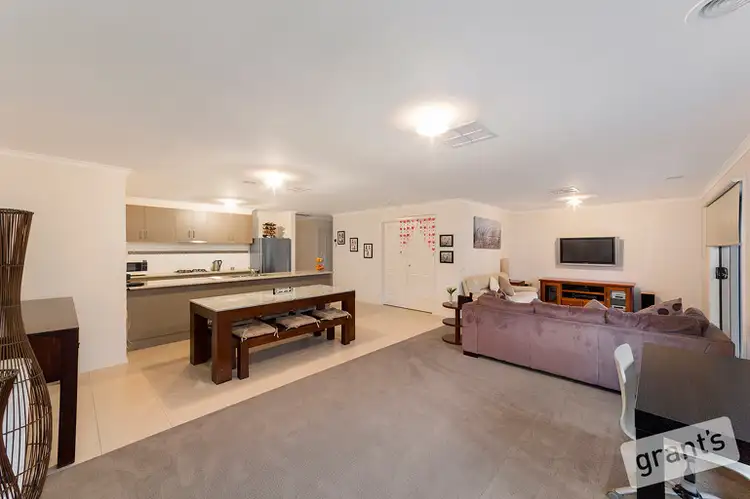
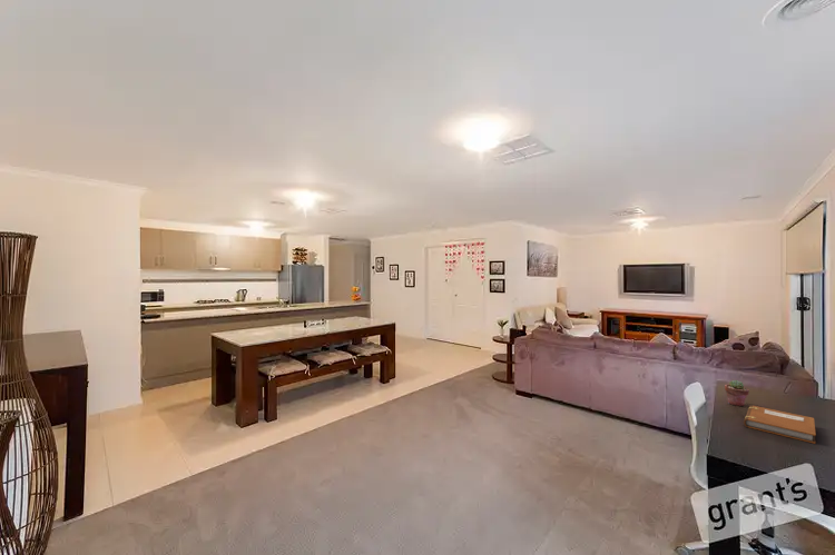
+ notebook (778, 422)
+ potted succulent (736, 392)
